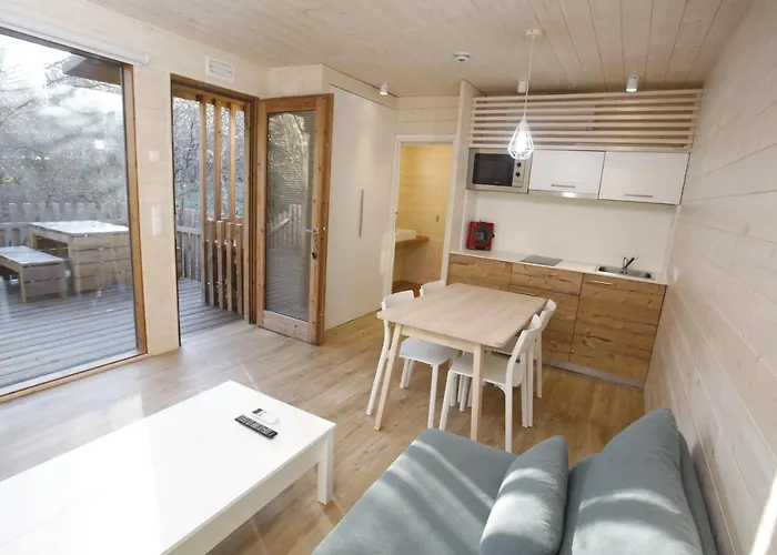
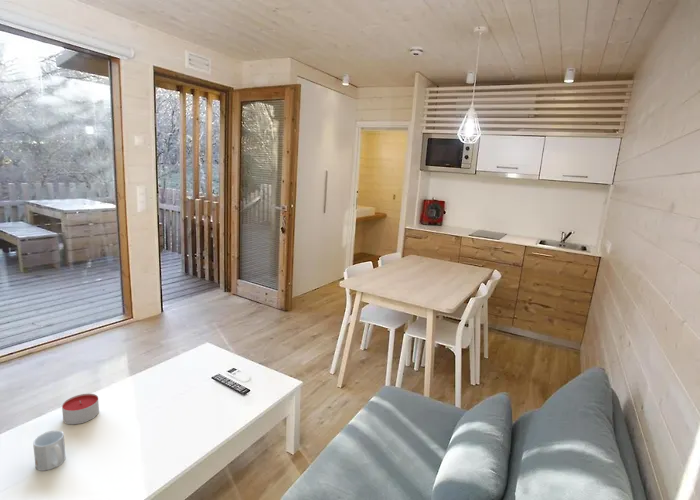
+ candle (80, 408)
+ mug (52, 452)
